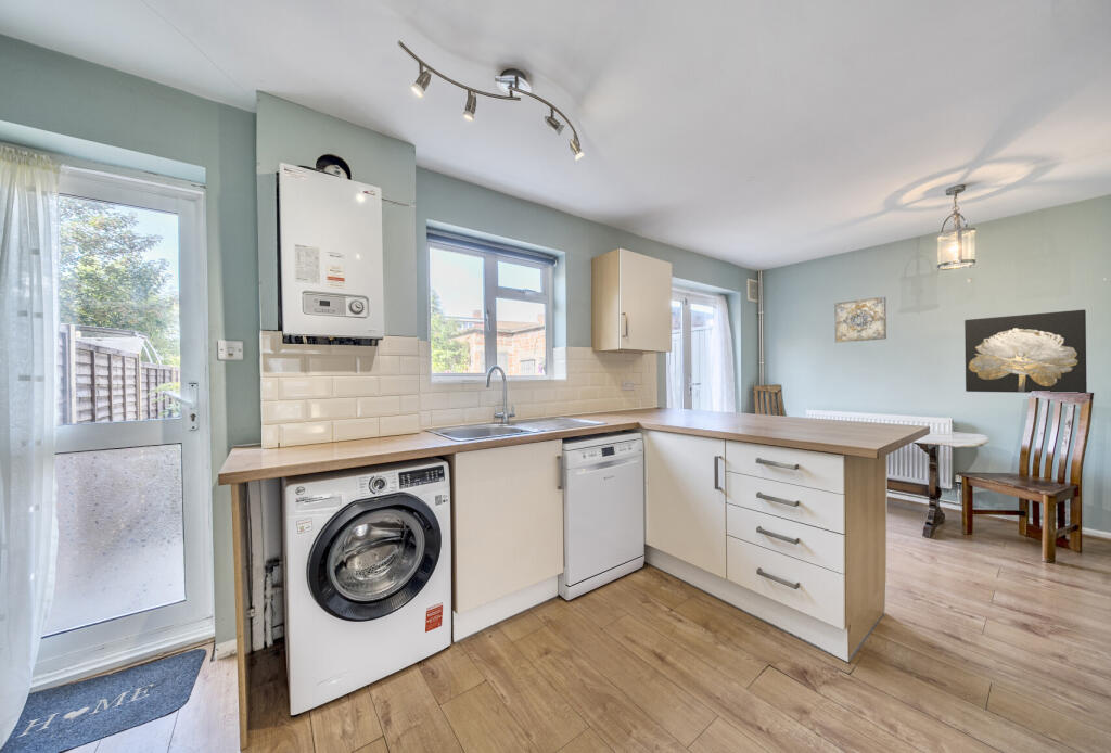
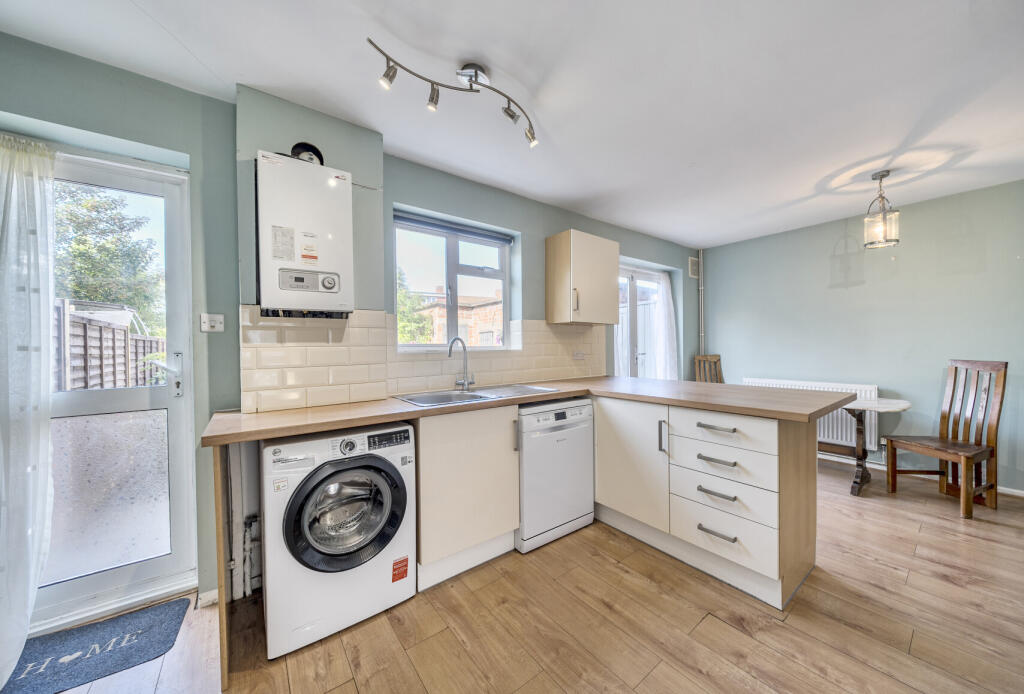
- wall art (859, 320)
- wall art (1021, 354)
